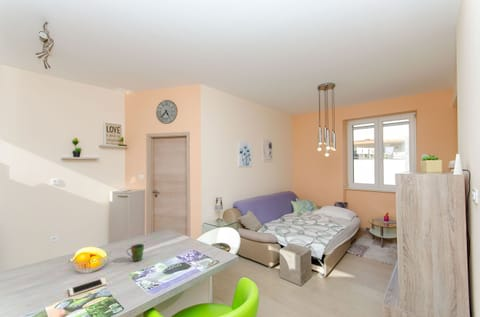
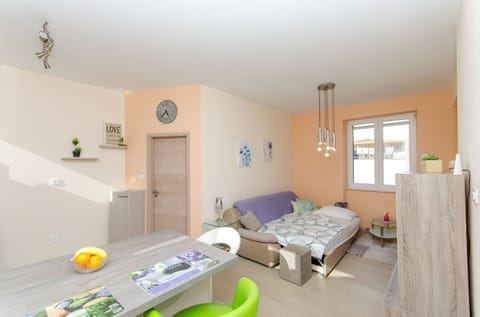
- cup (135, 253)
- cell phone (88, 286)
